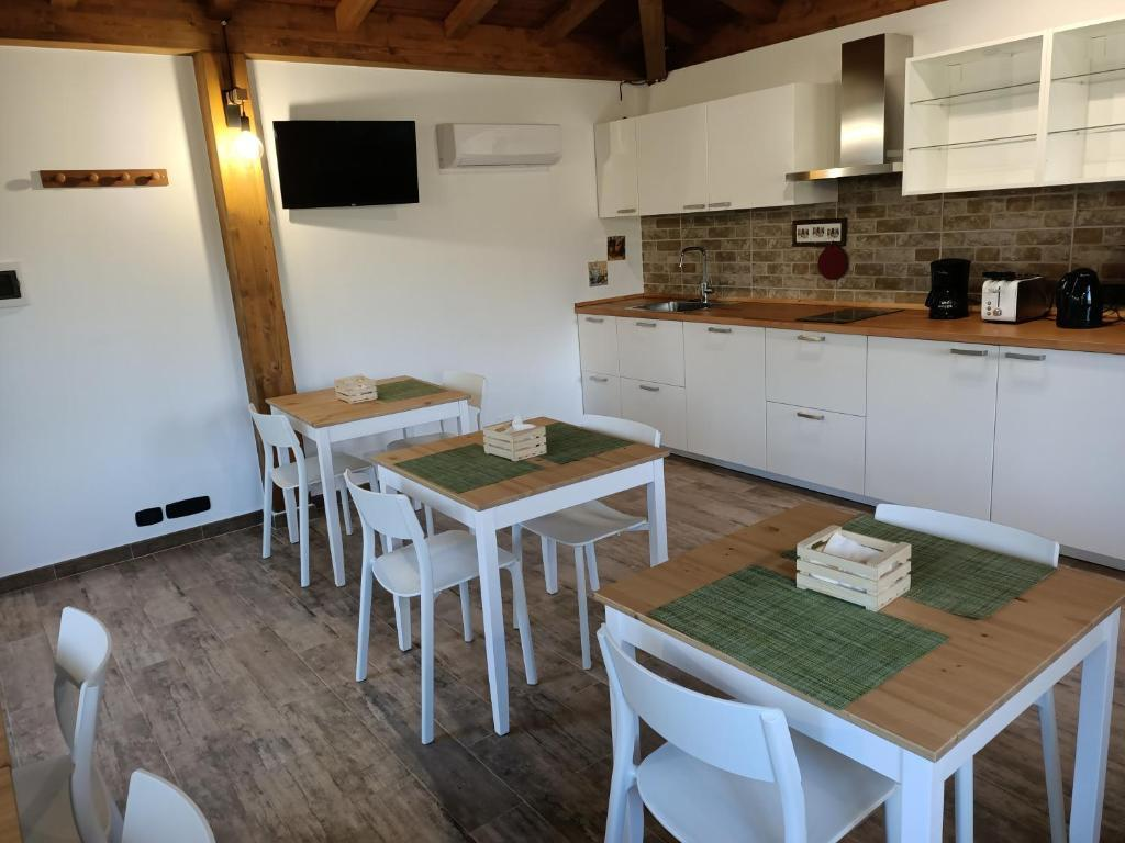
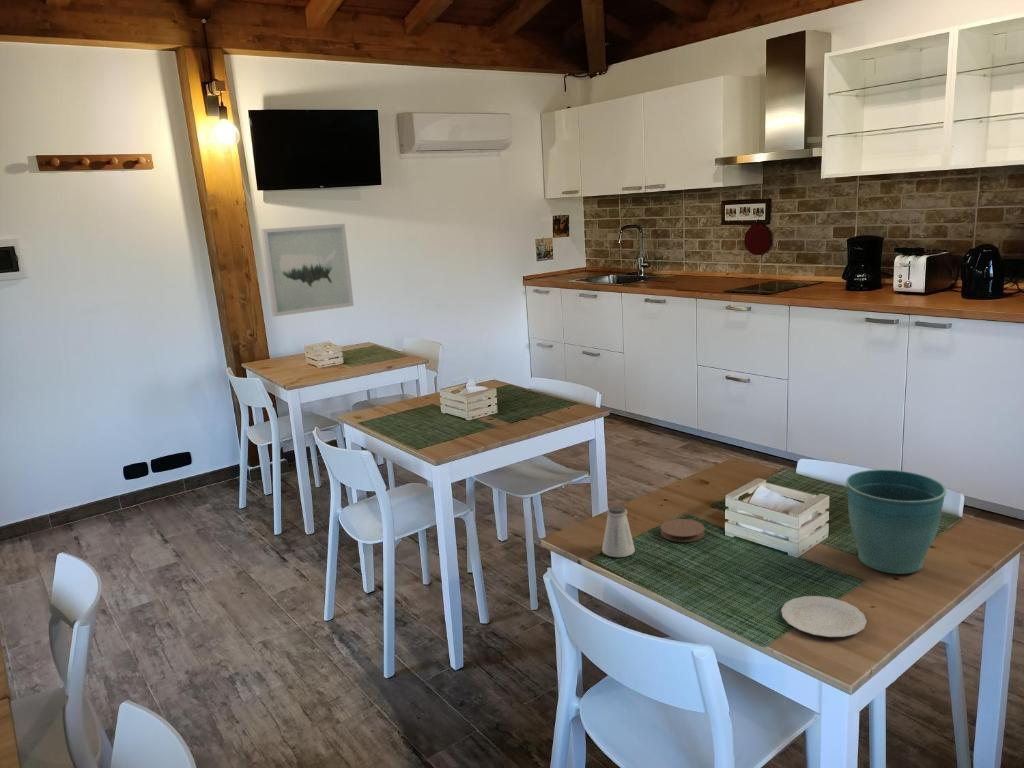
+ coaster (682, 530)
+ wall art (309, 269)
+ flower pot (893, 523)
+ saltshaker (617, 529)
+ plate (821, 596)
